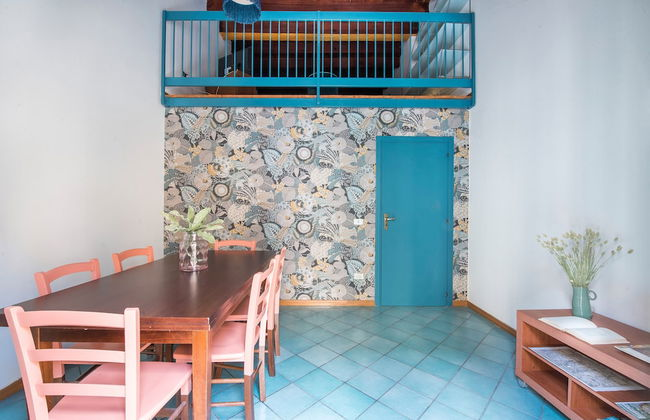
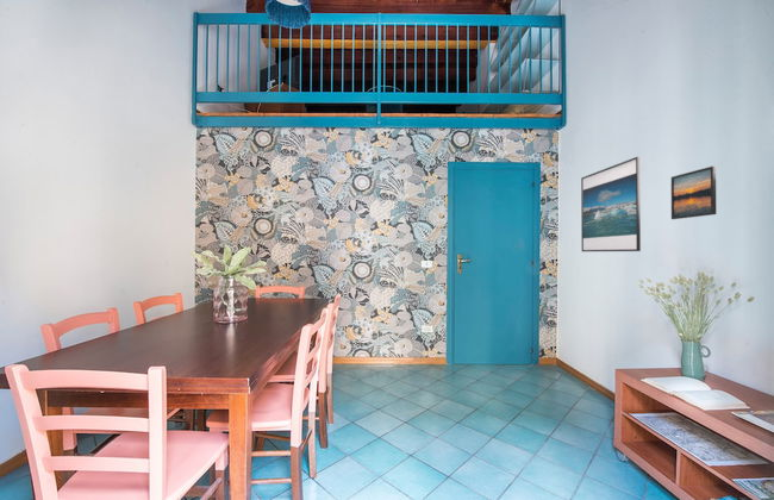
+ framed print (692, 194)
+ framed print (606, 210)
